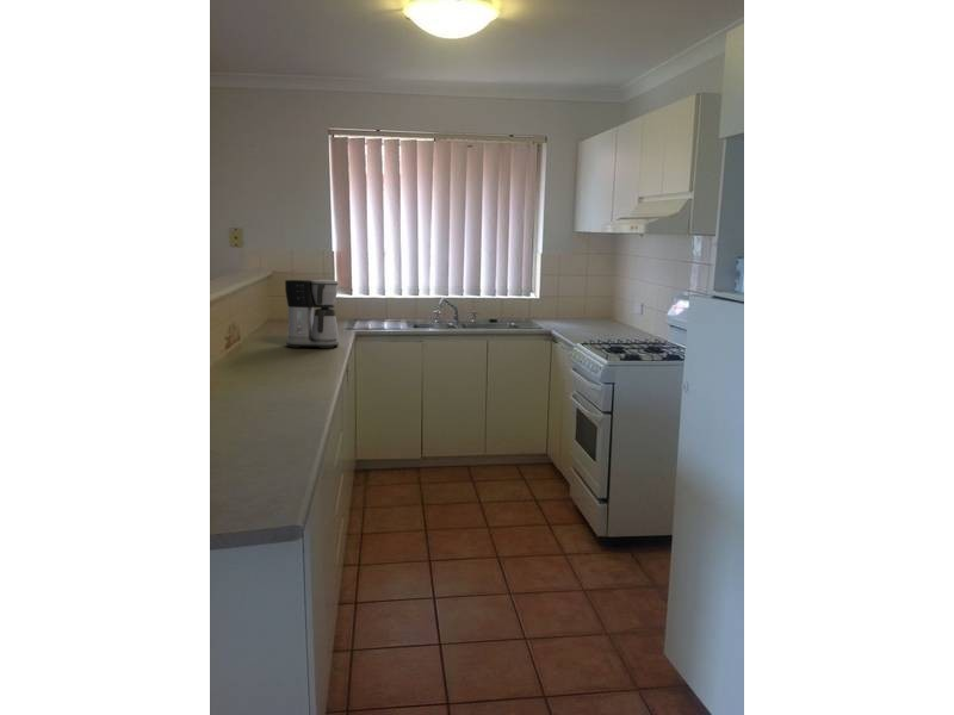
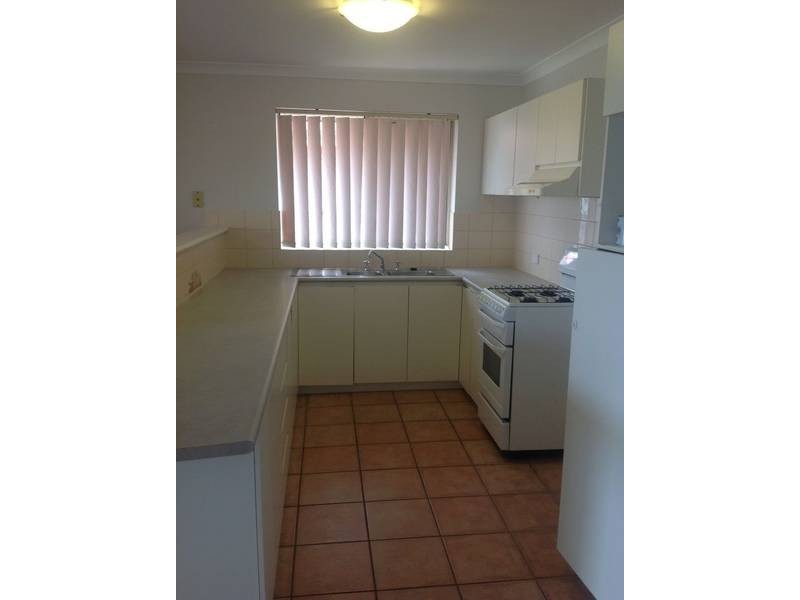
- coffee maker (311, 312)
